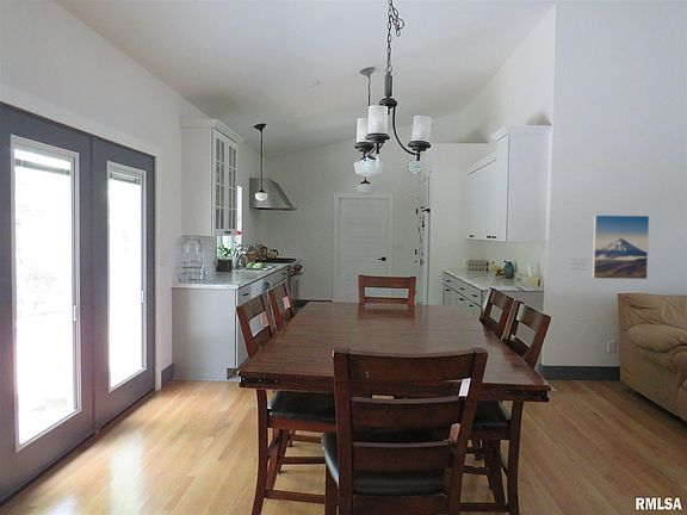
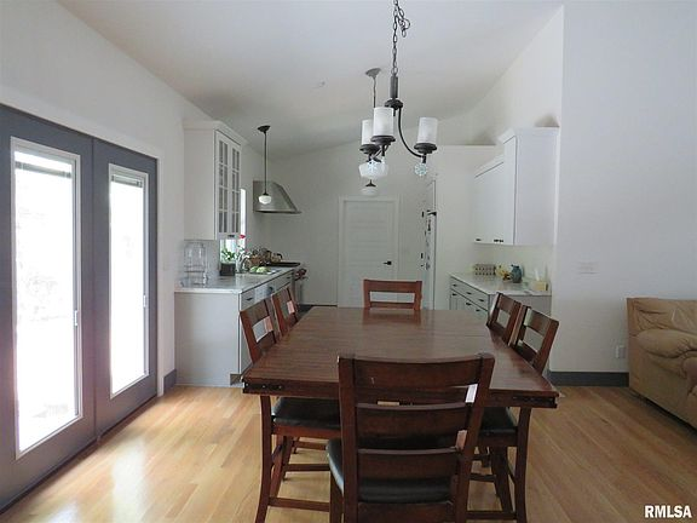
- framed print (620, 247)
